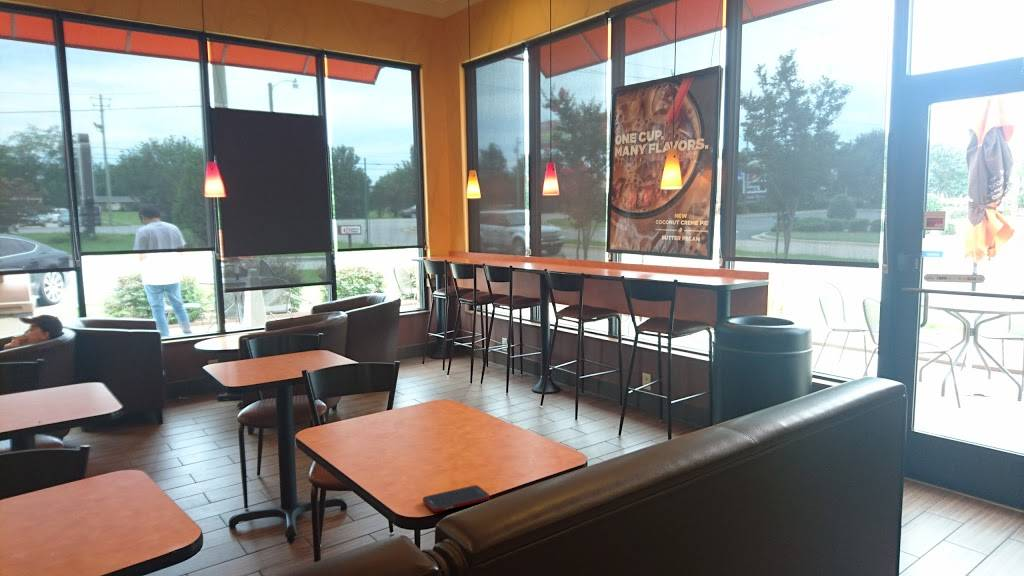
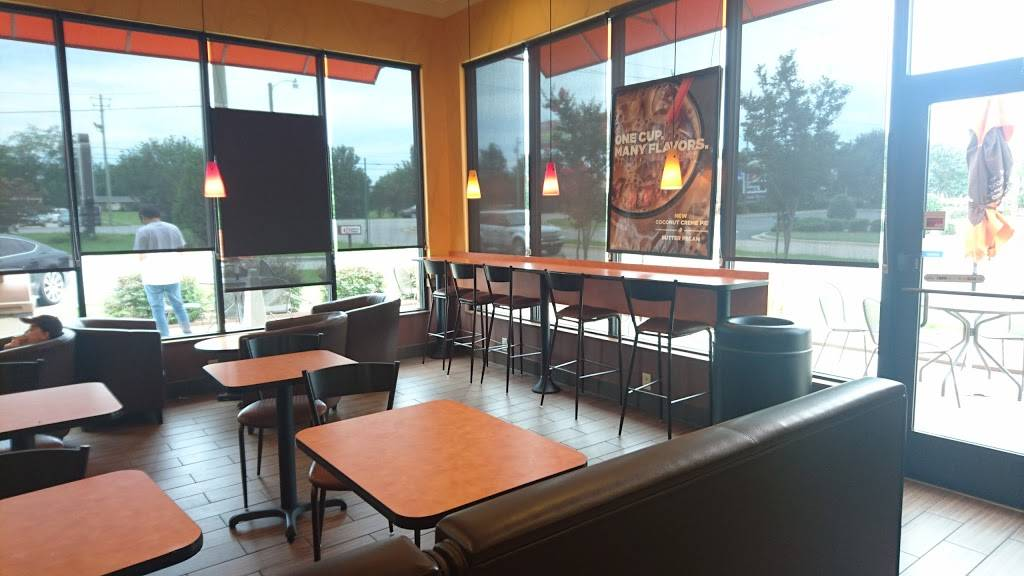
- cell phone (456, 498)
